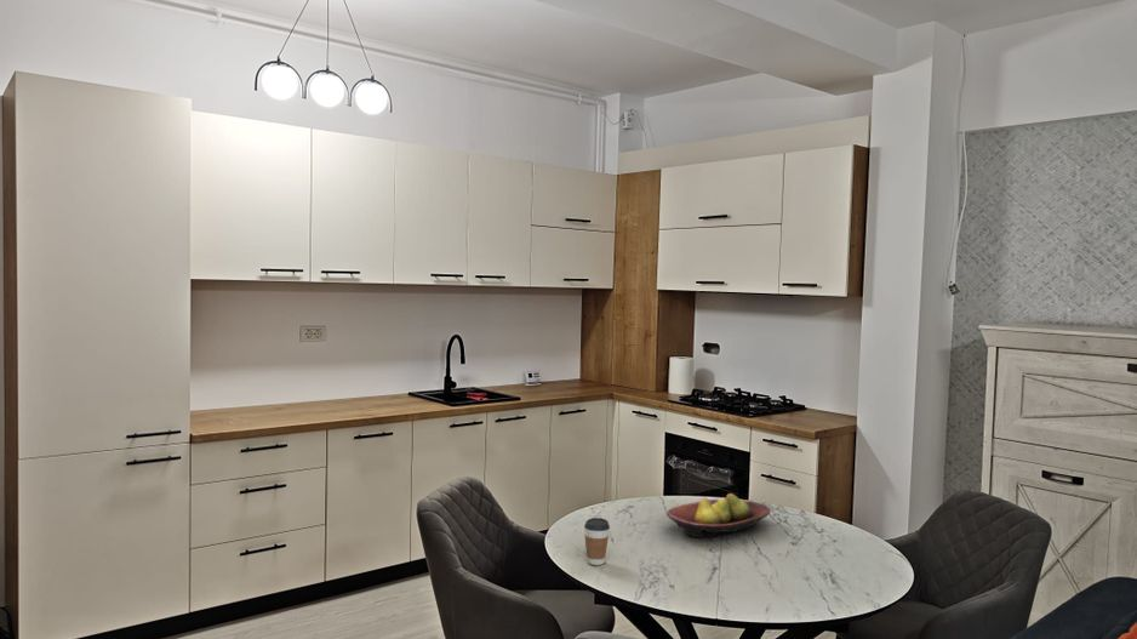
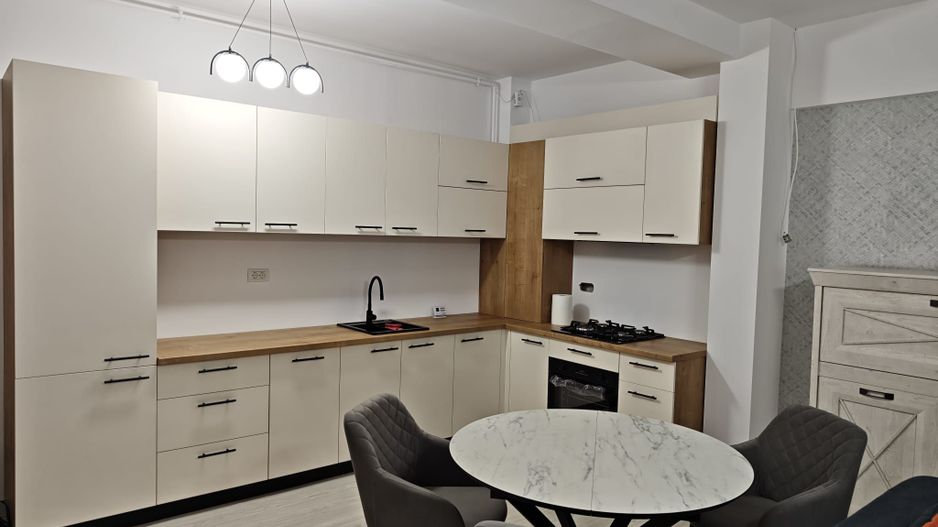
- fruit bowl (719, 512)
- coffee cup (596, 541)
